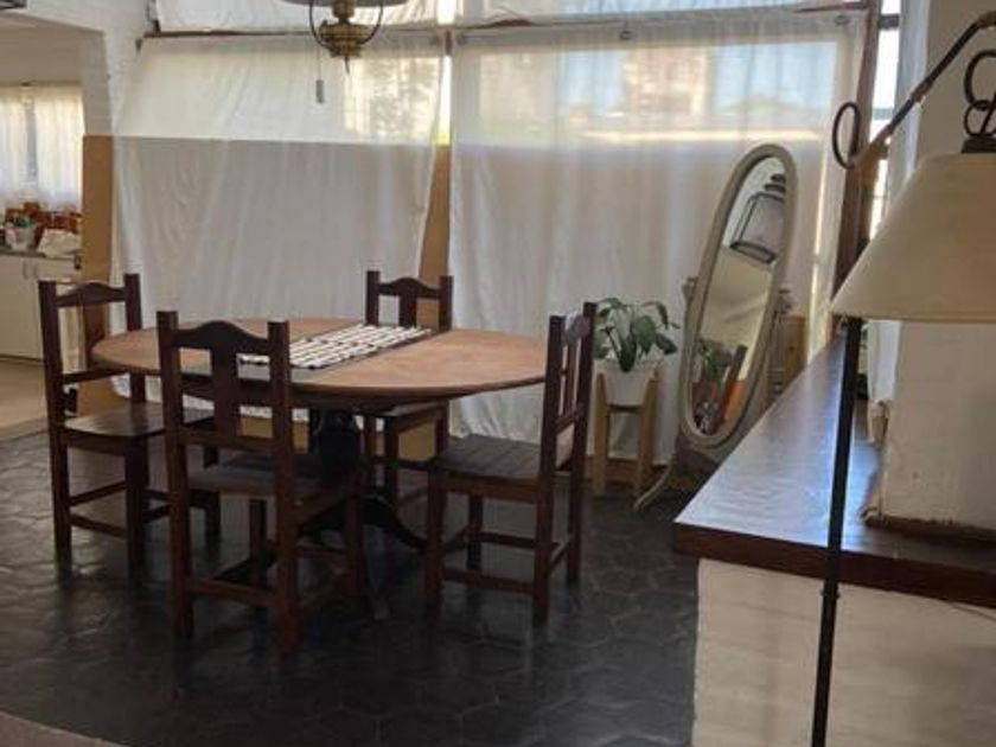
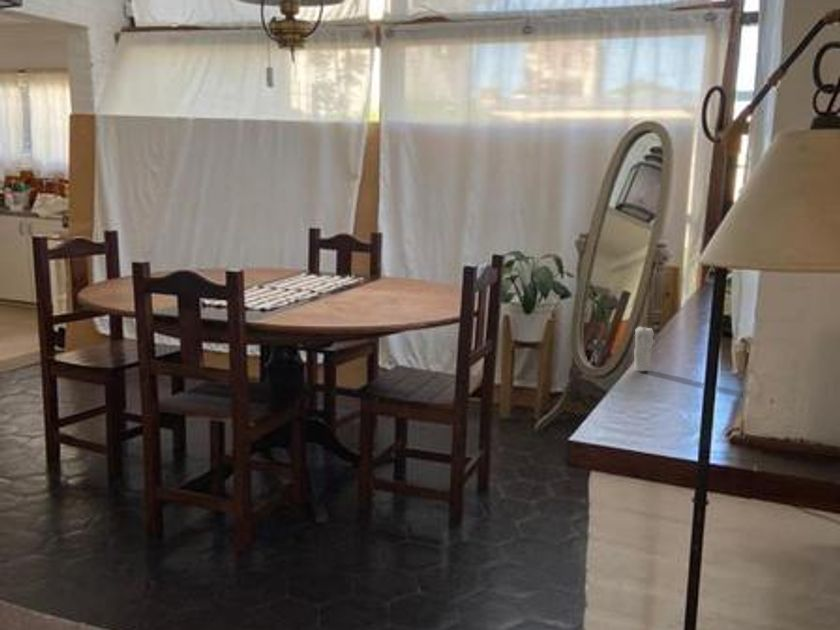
+ candle (643, 344)
